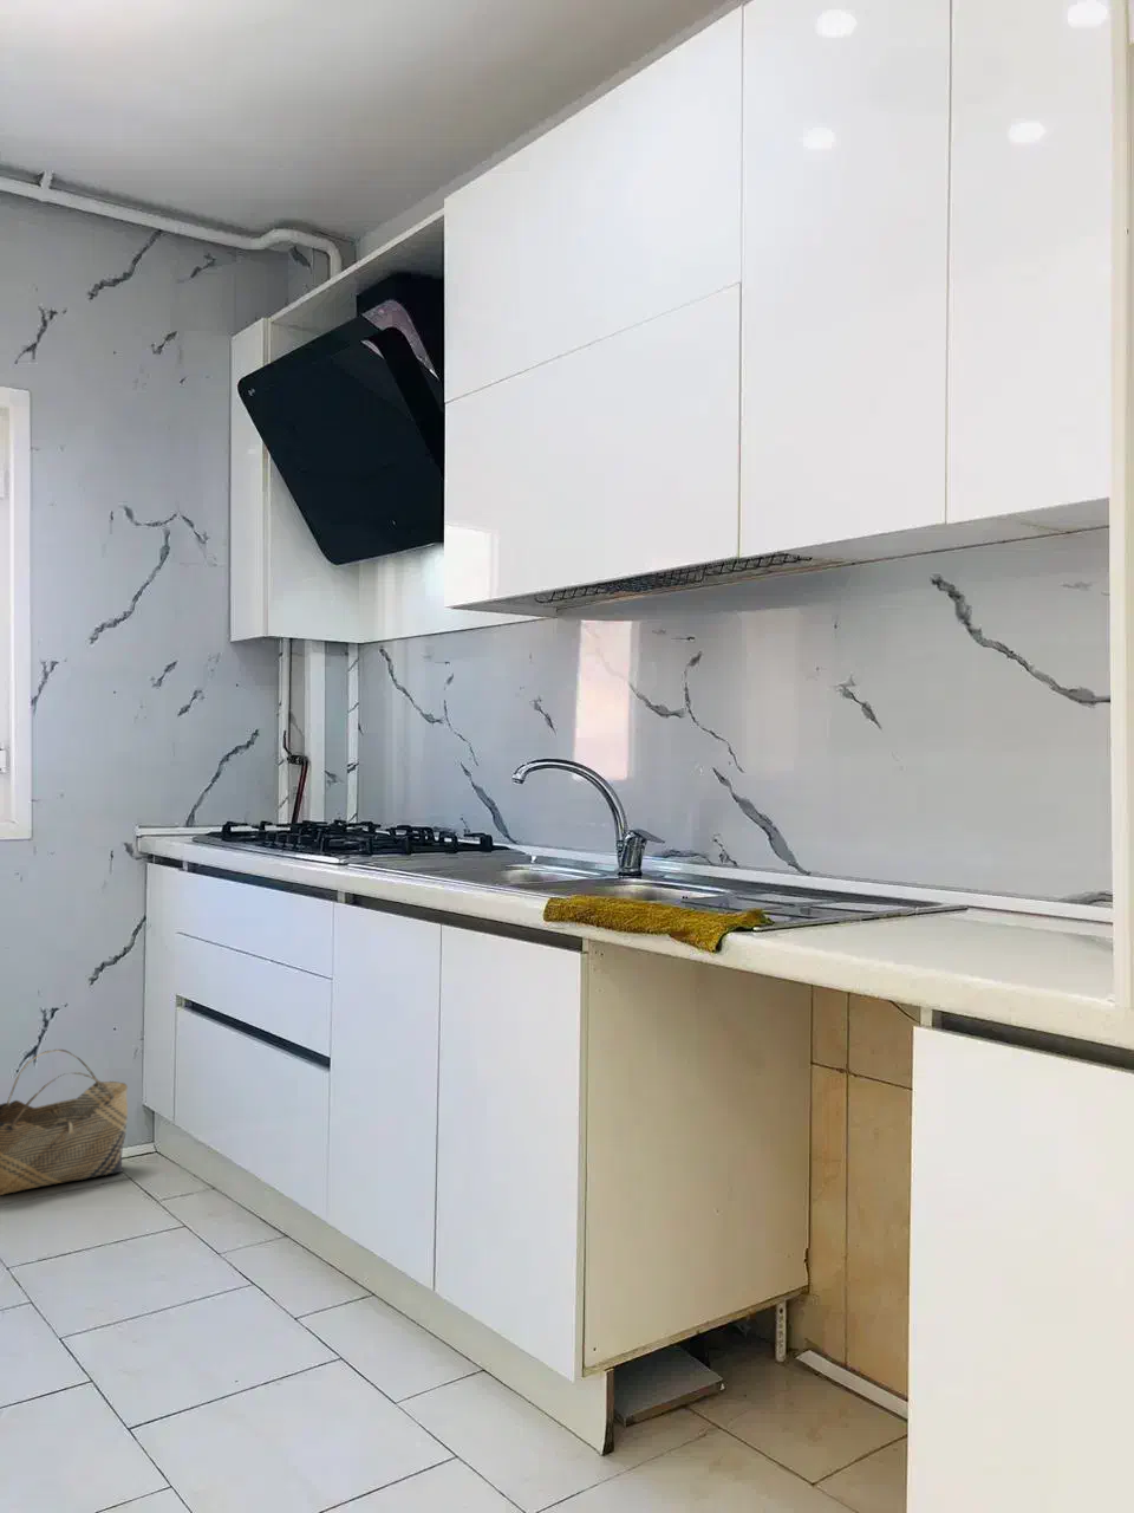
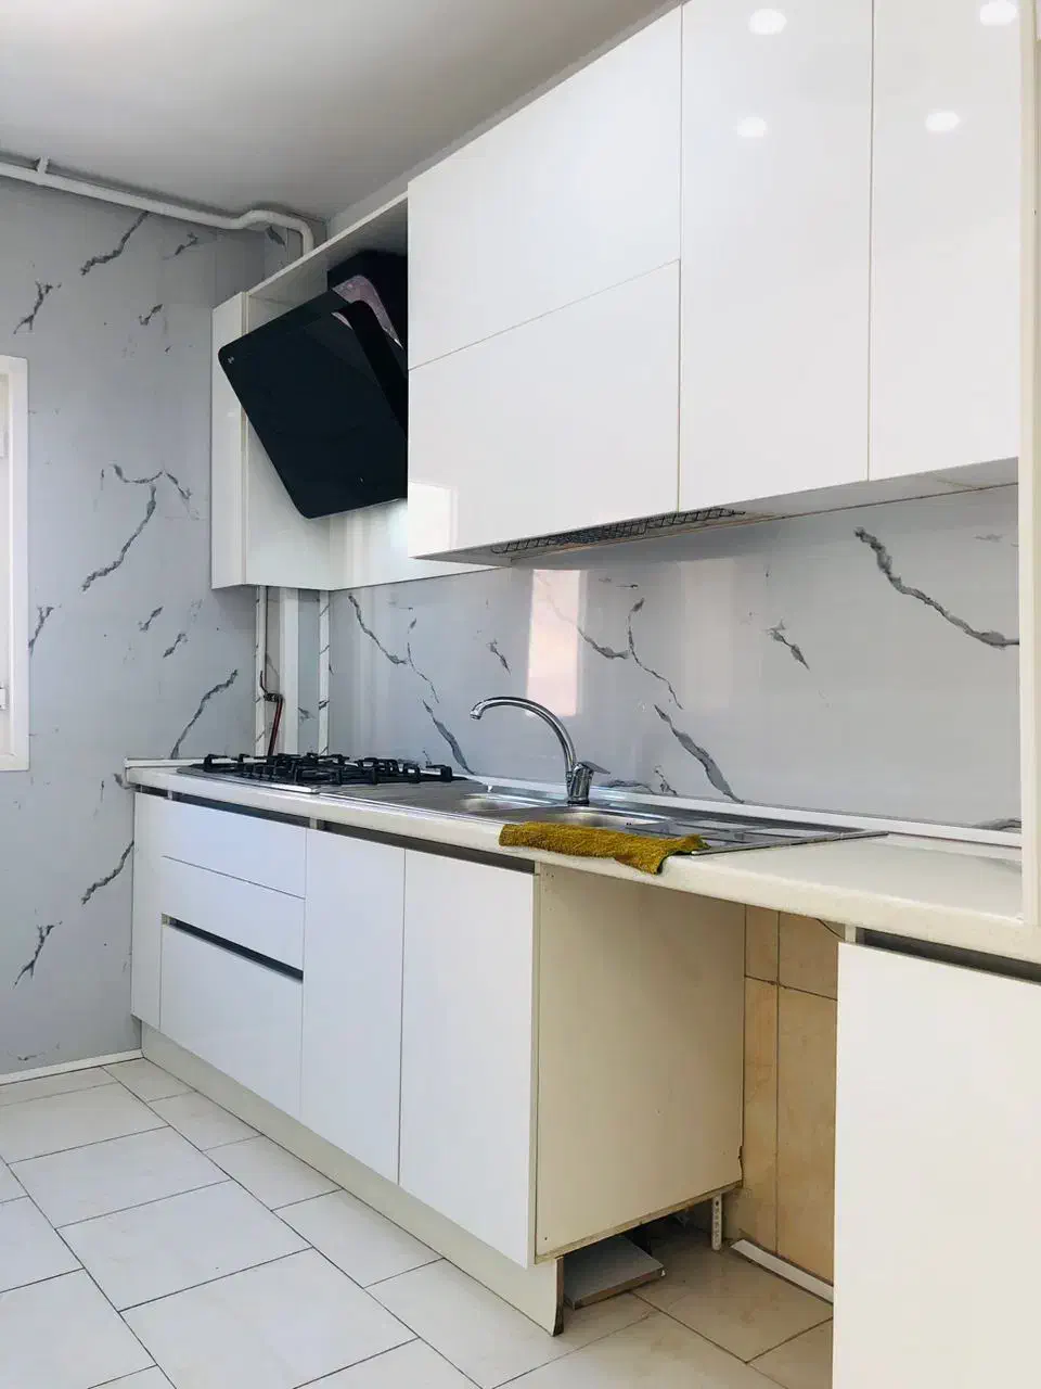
- basket (58, 1121)
